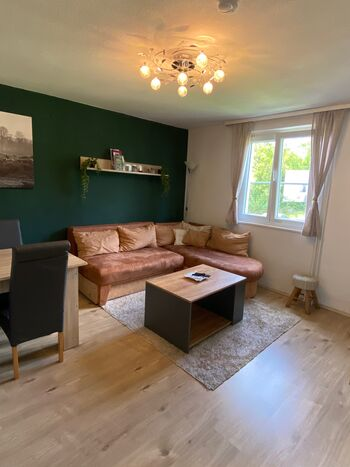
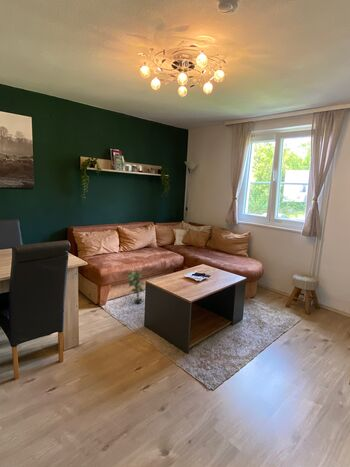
+ potted plant (135, 285)
